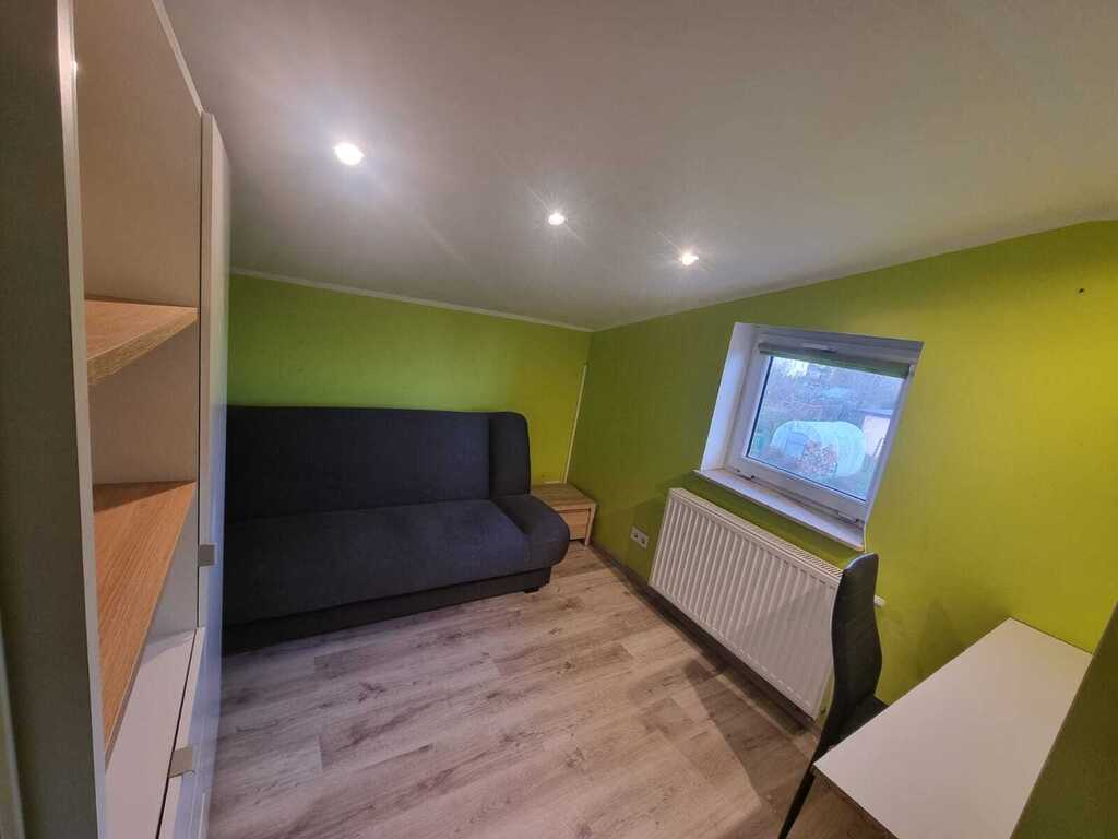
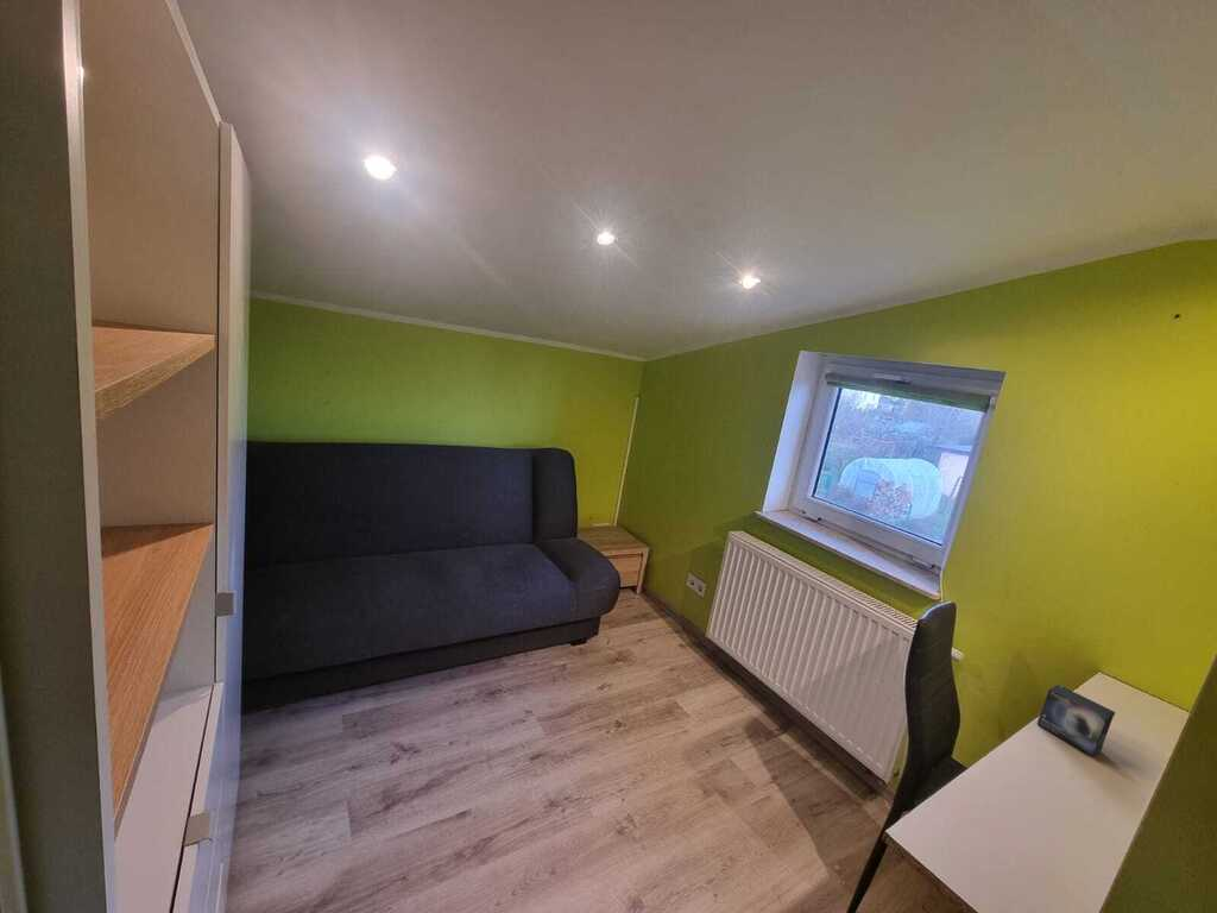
+ small box (1074, 718)
